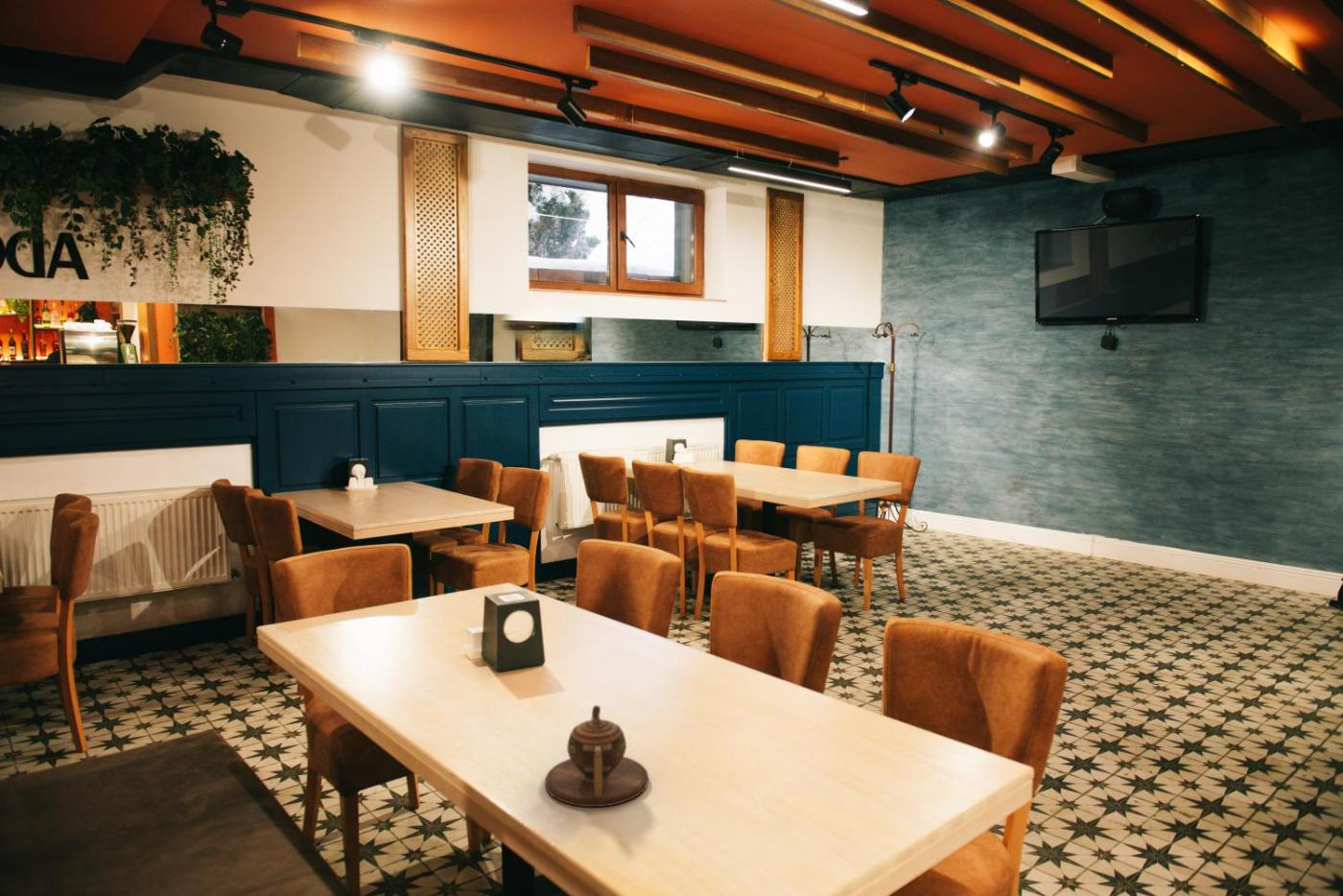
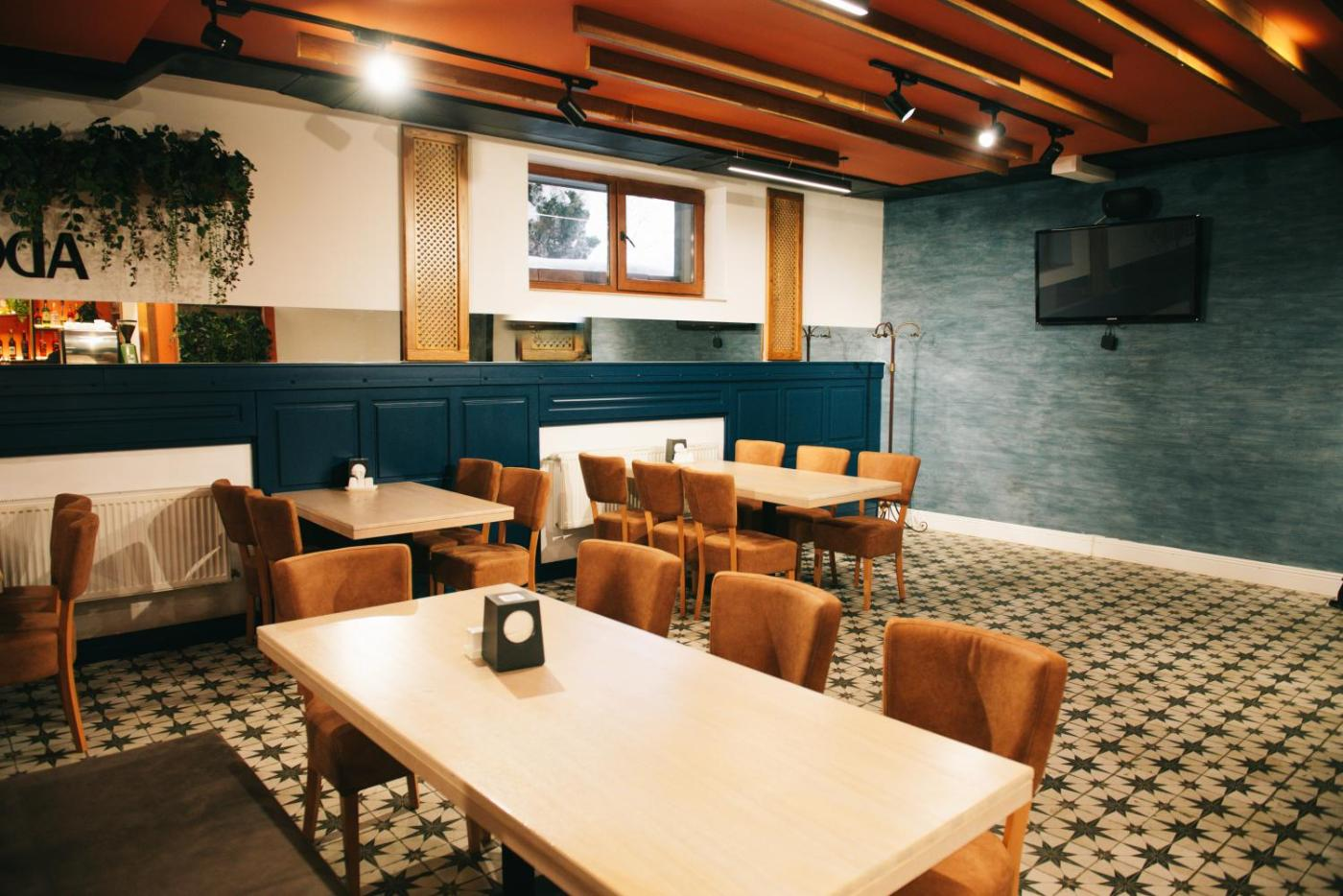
- teapot (597, 743)
